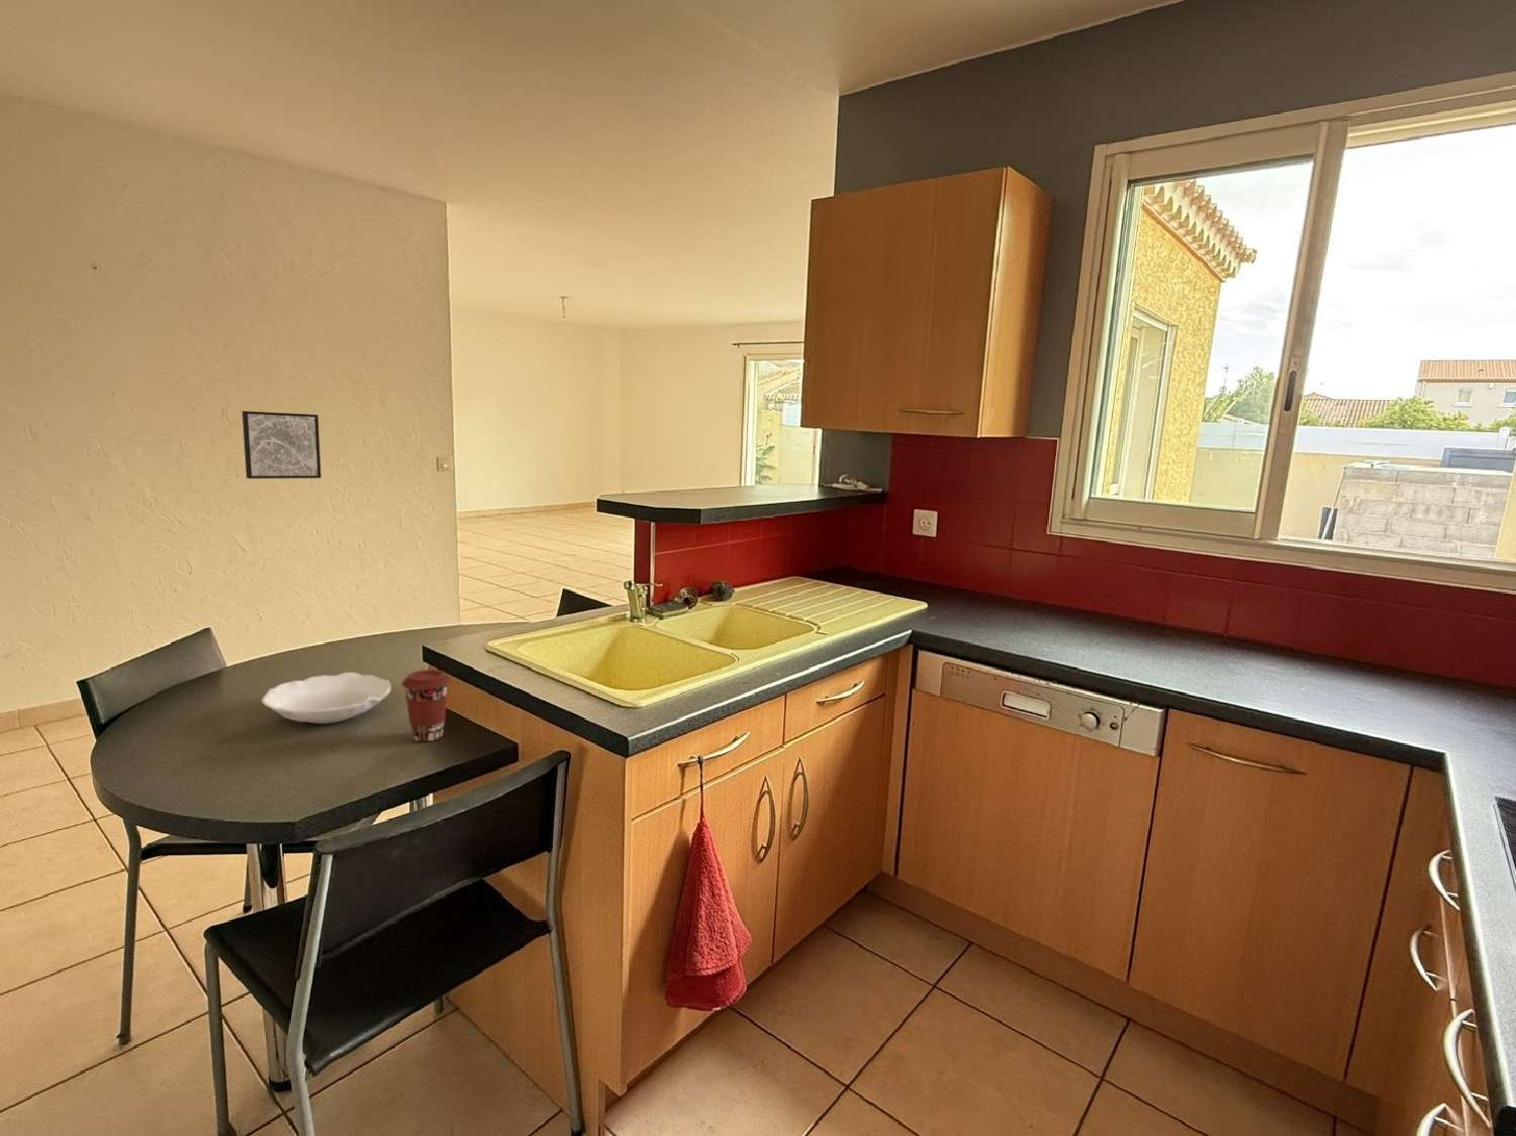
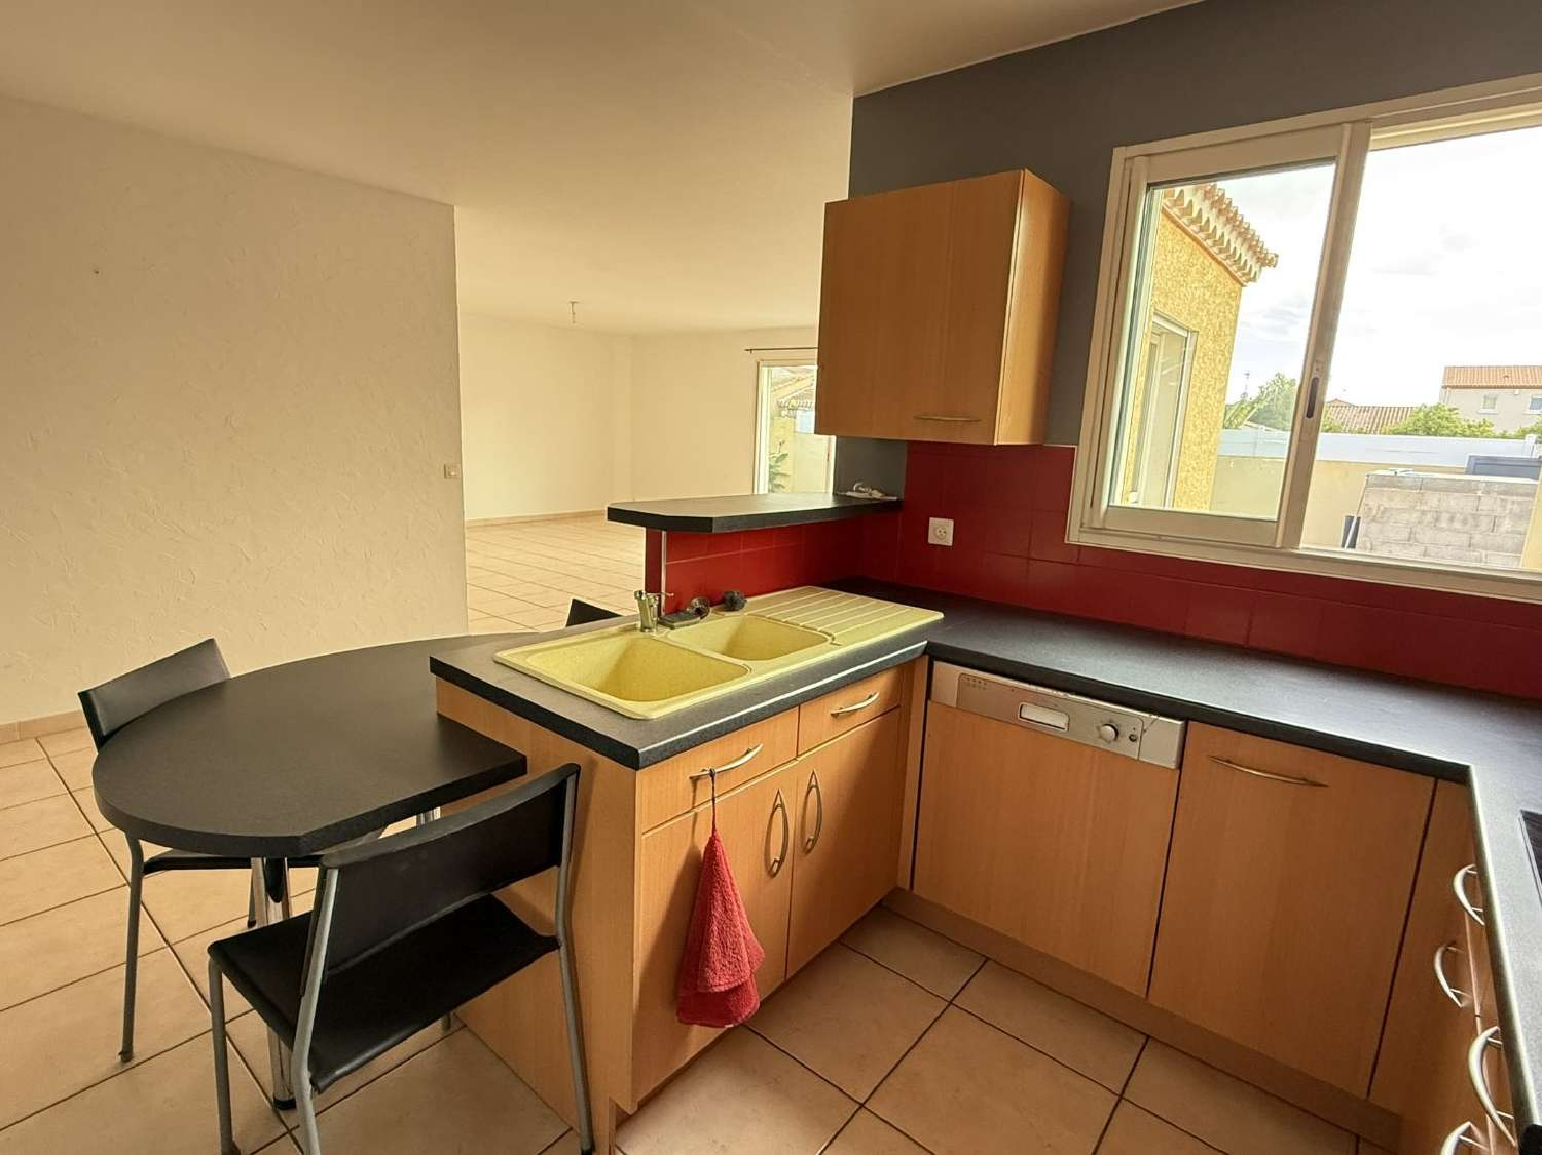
- bowl (329, 700)
- wall art (283, 445)
- coffee cup (426, 705)
